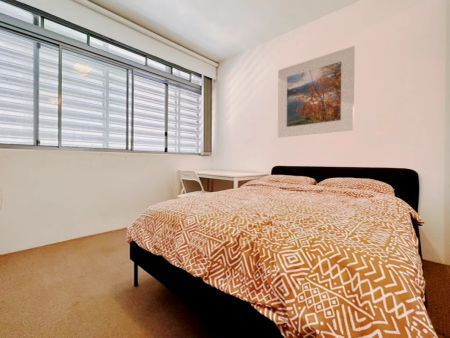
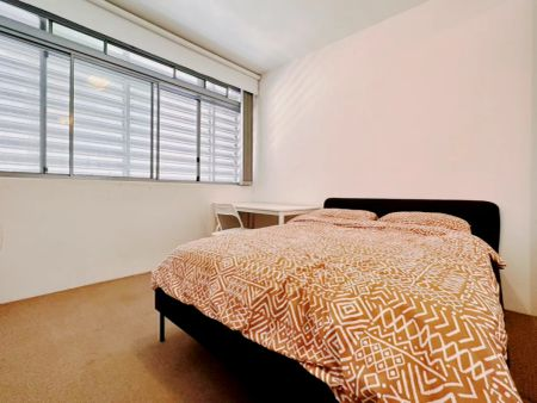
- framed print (311, 97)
